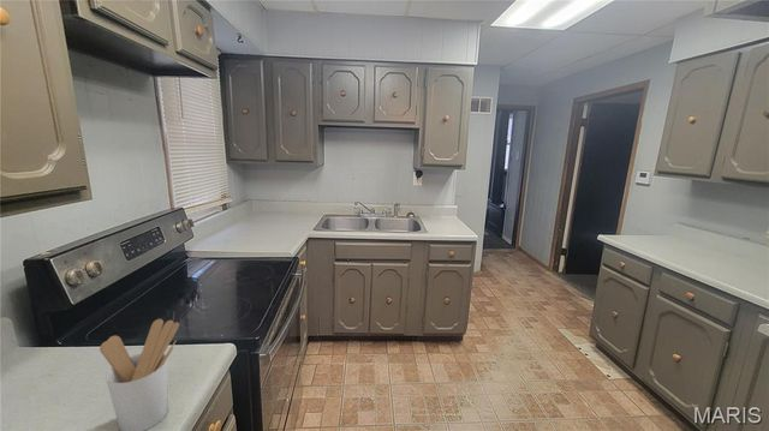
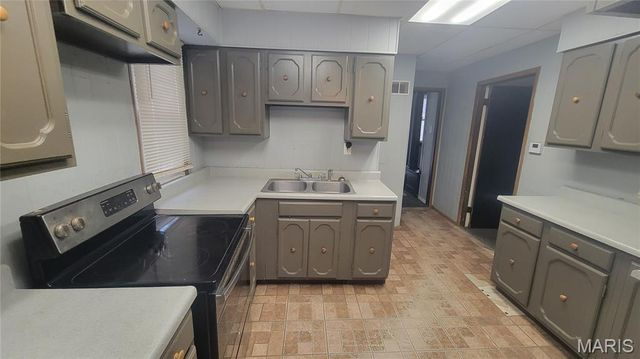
- utensil holder (149, 371)
